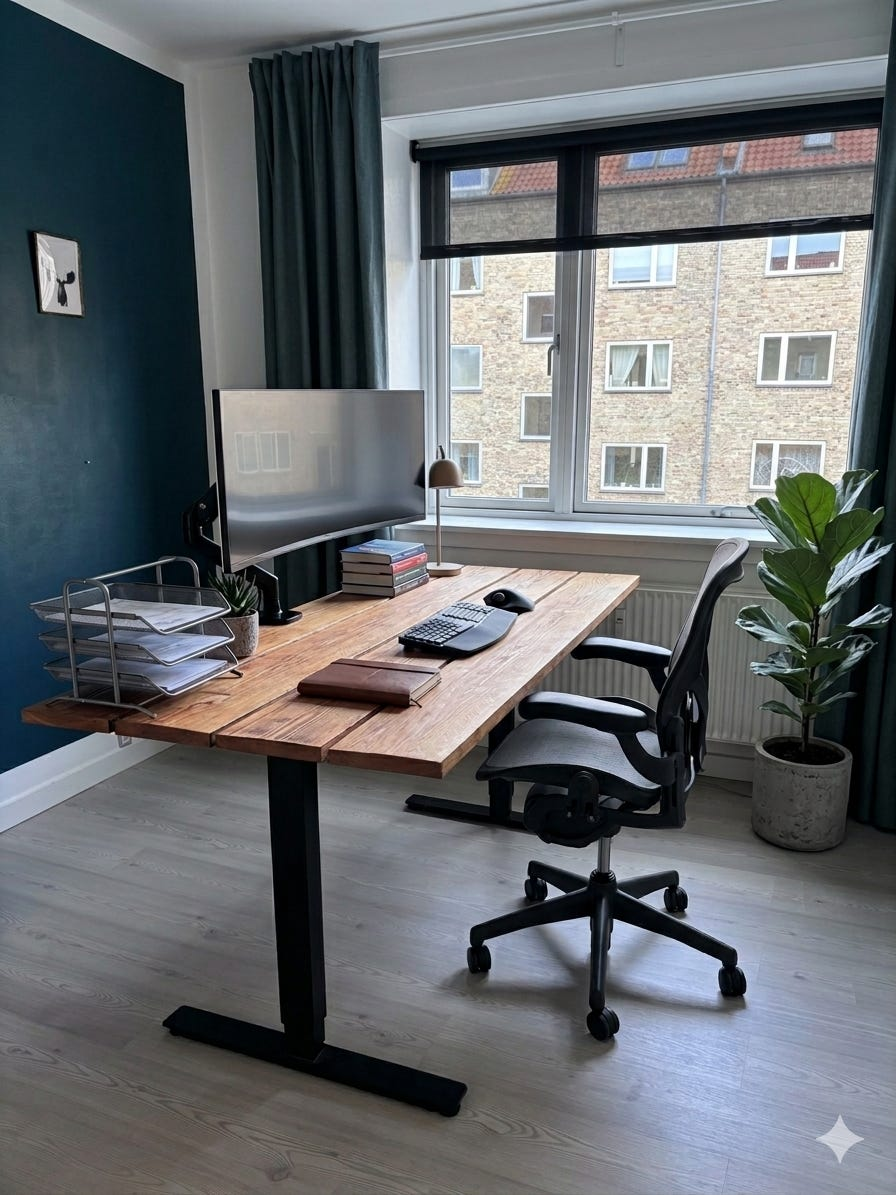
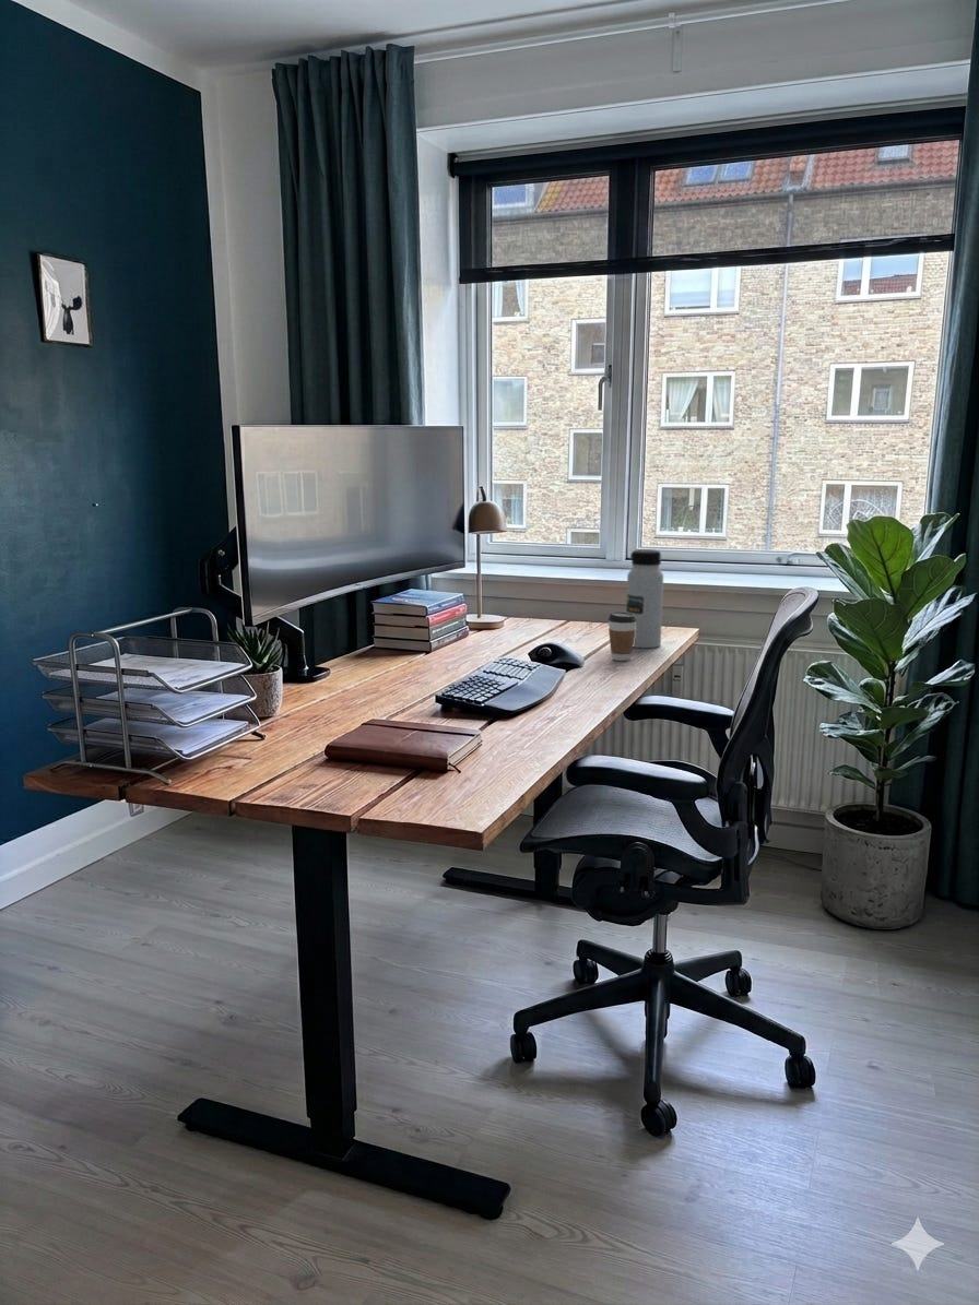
+ water bottle (645, 597)
+ coffee cup (622, 636)
